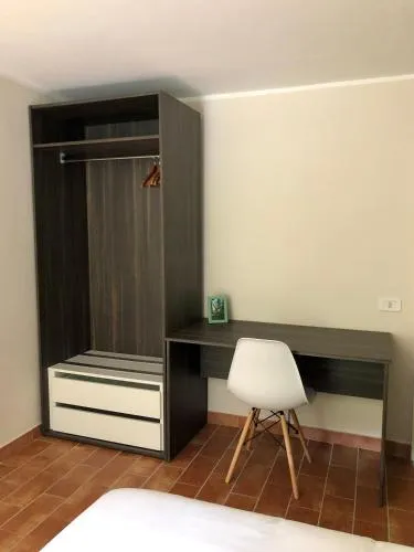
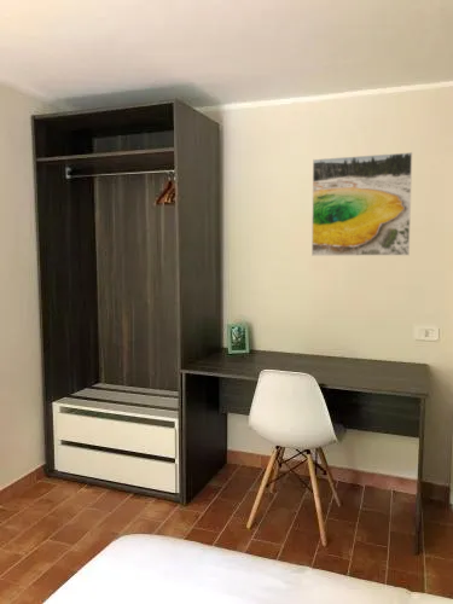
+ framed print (360, 205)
